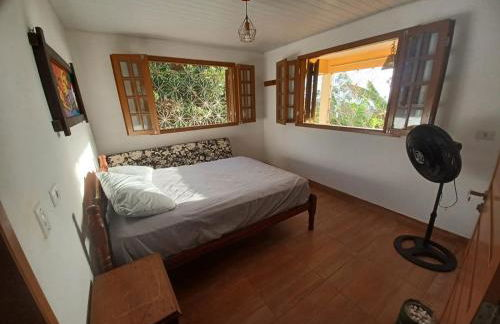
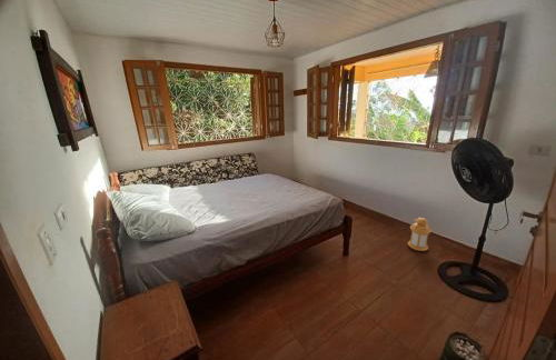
+ lantern (419, 232)
